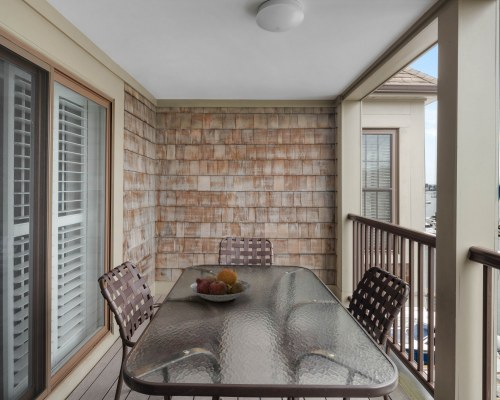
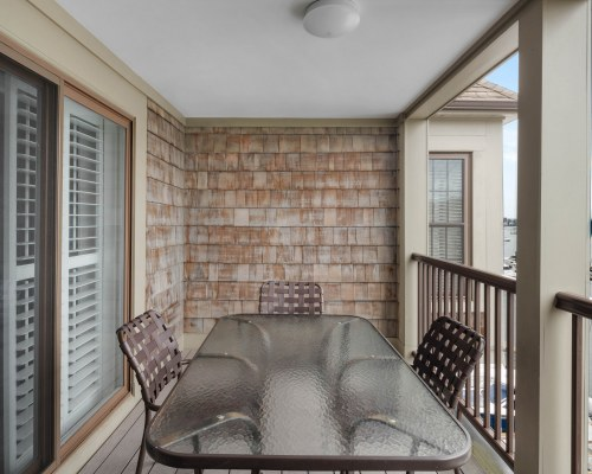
- fruit bowl (220, 283)
